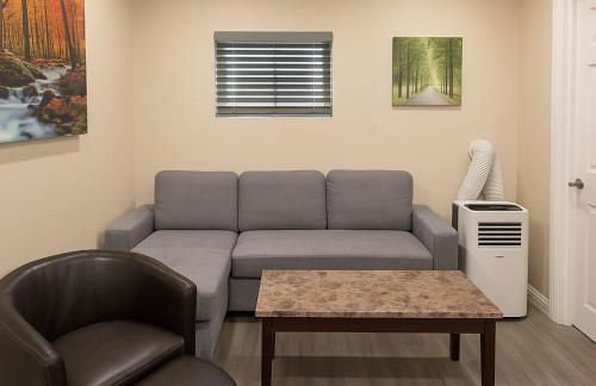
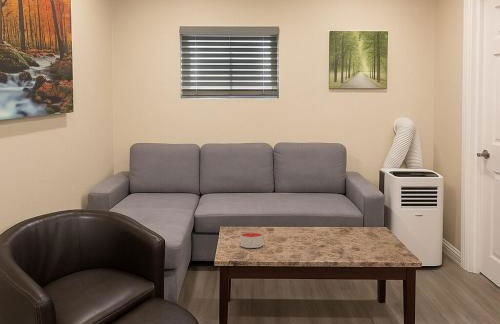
+ candle (251, 239)
